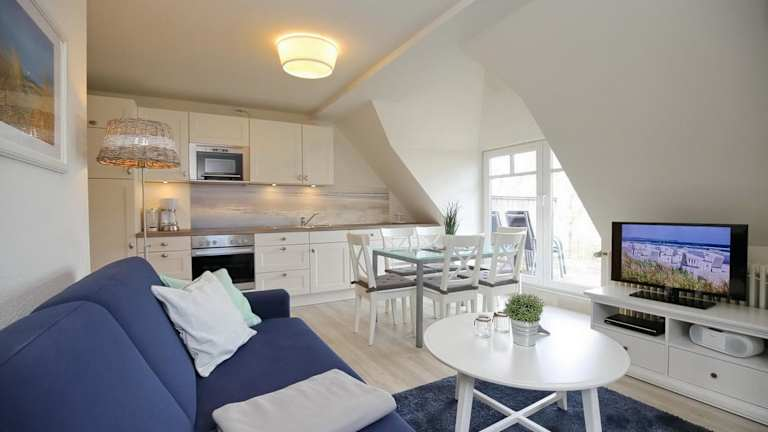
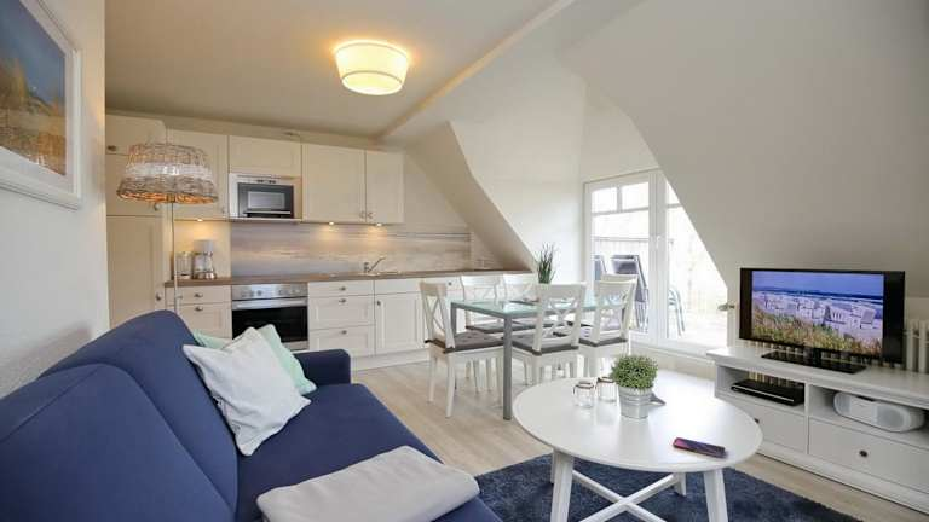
+ smartphone (698, 446)
